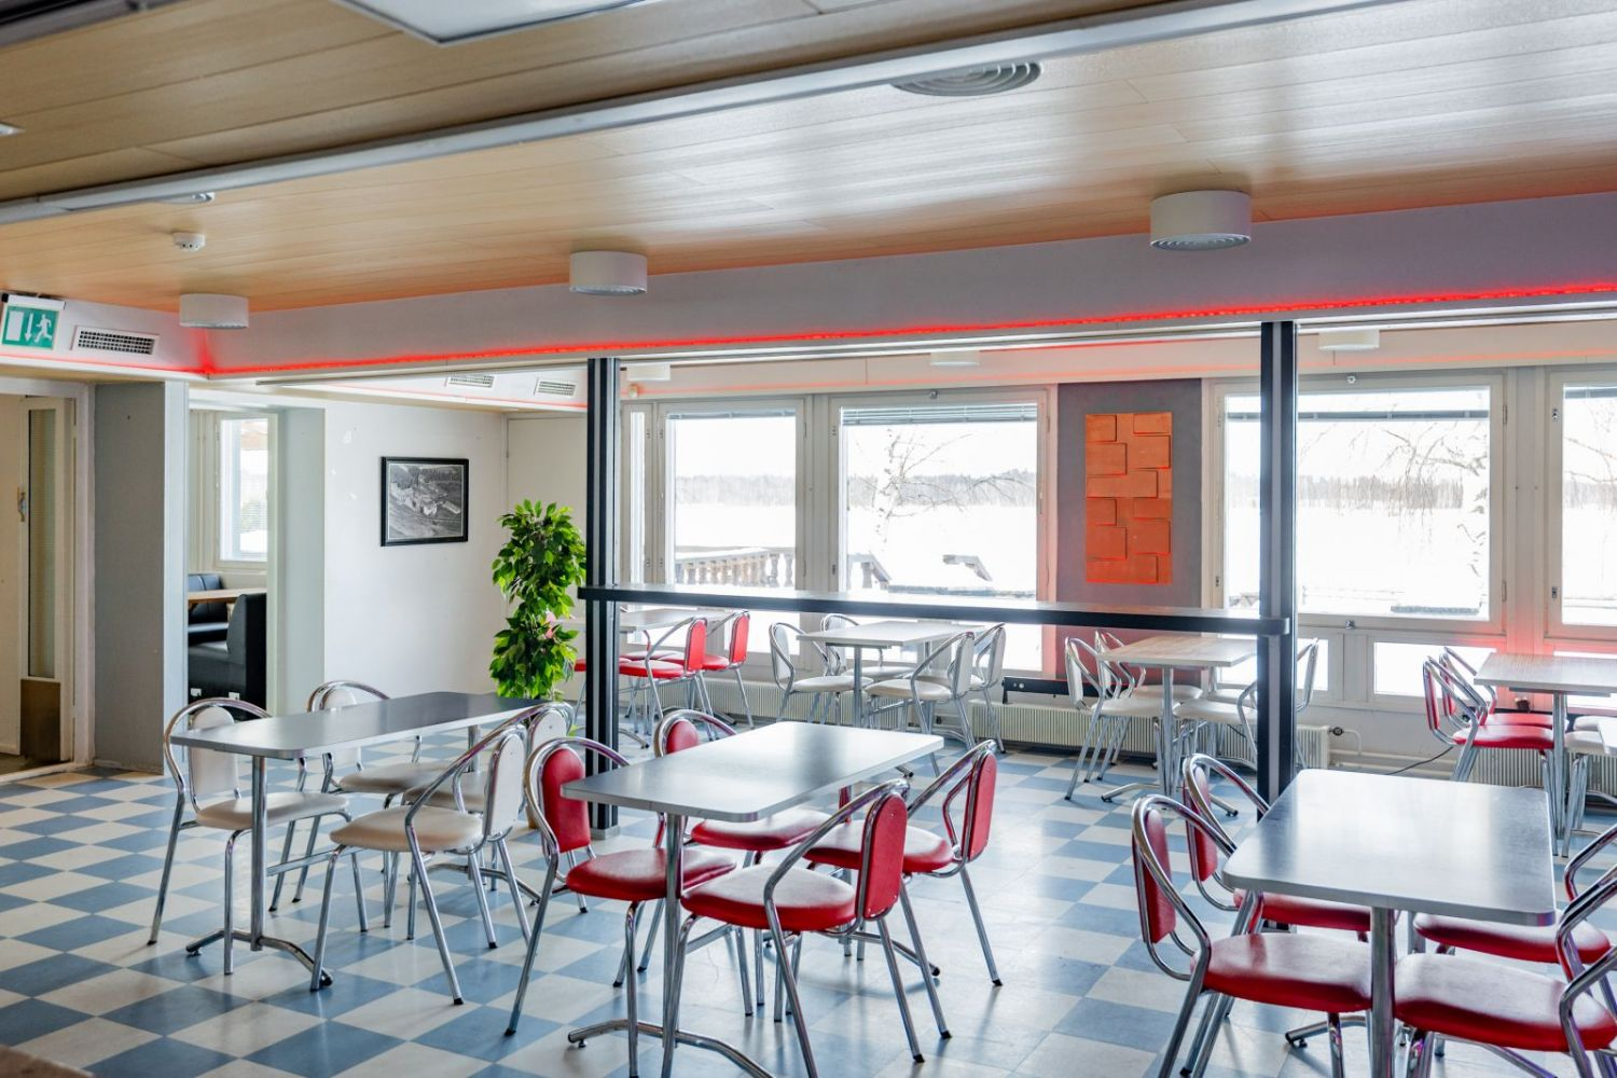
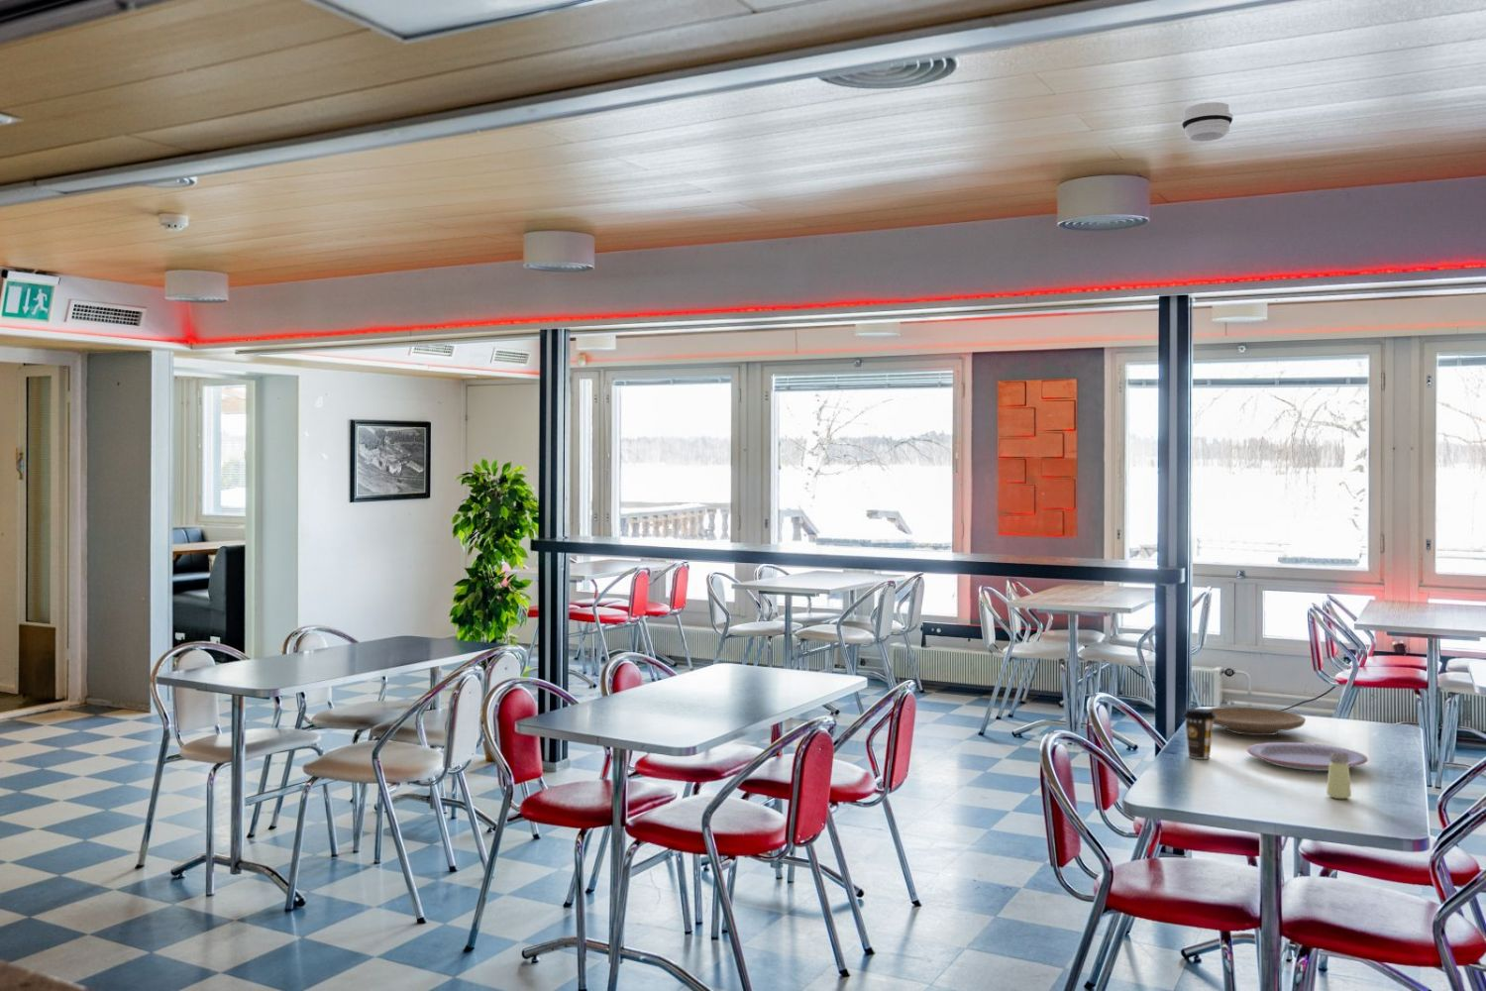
+ plate (1306, 758)
+ plate (1252, 722)
+ smoke detector (1206, 122)
+ coffee cup (1199, 733)
+ saltshaker (1338, 774)
